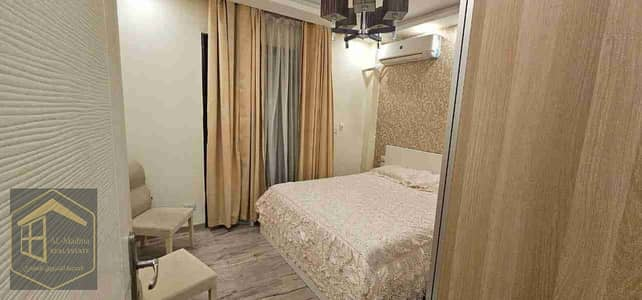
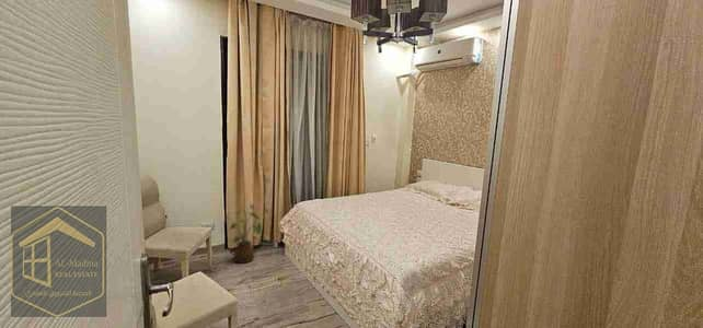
+ house plant (246, 234)
